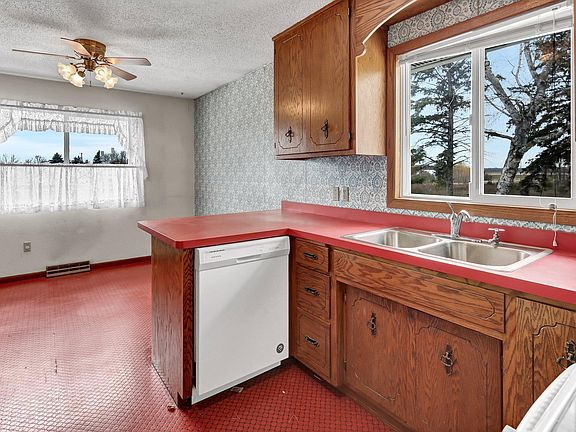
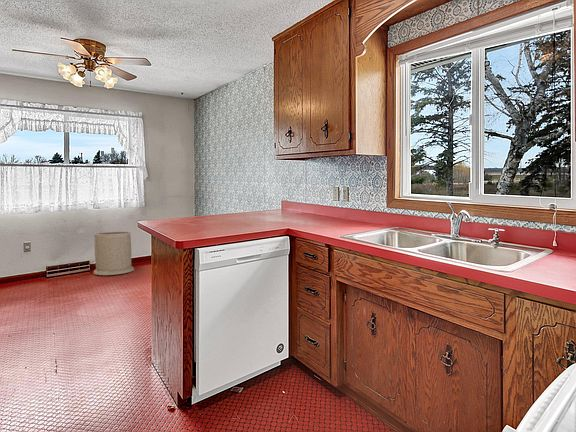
+ trash can (113, 252)
